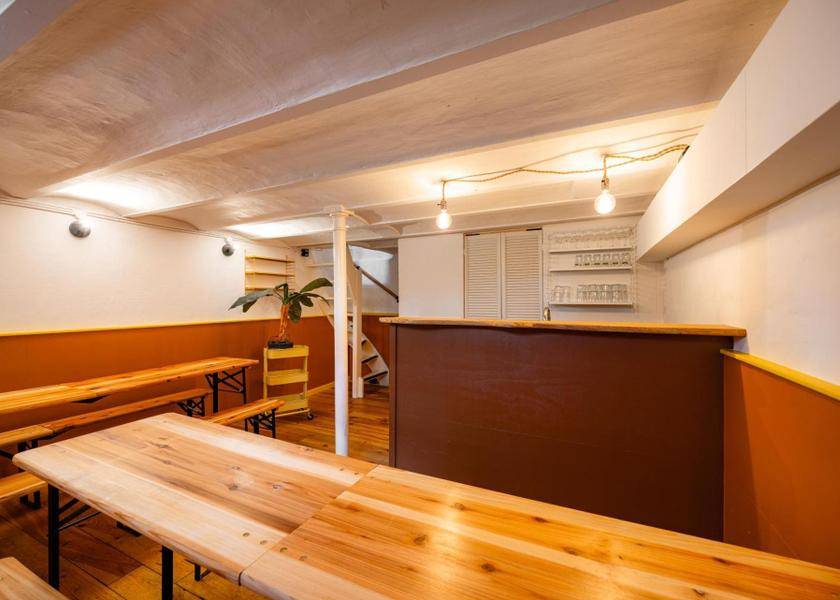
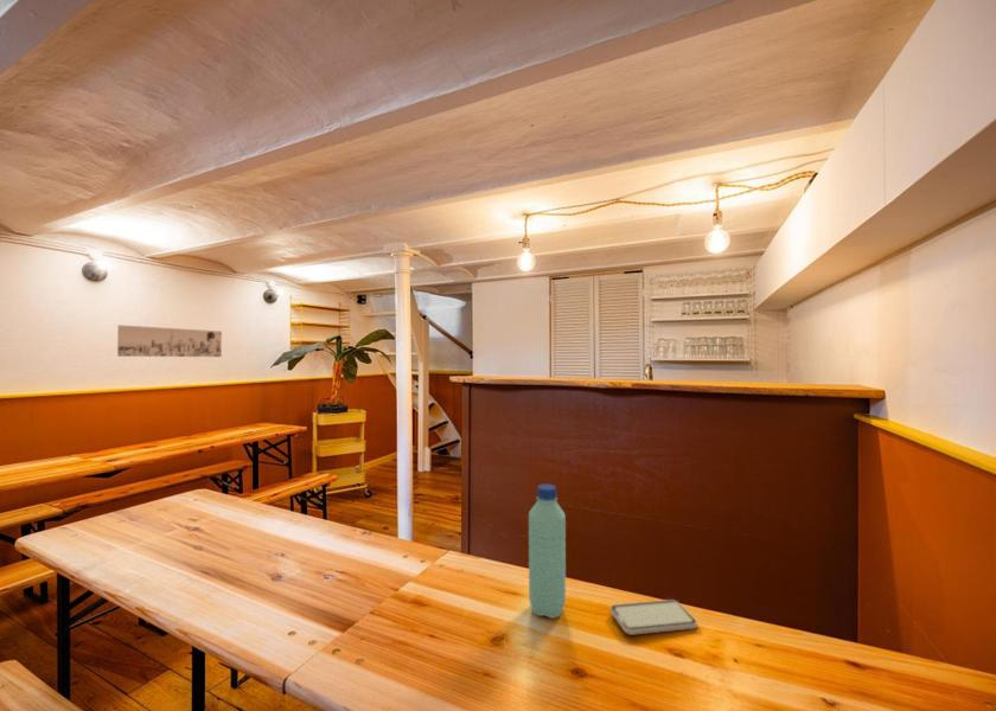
+ smartphone (652, 615)
+ water bottle (547, 547)
+ wall art (174, 342)
